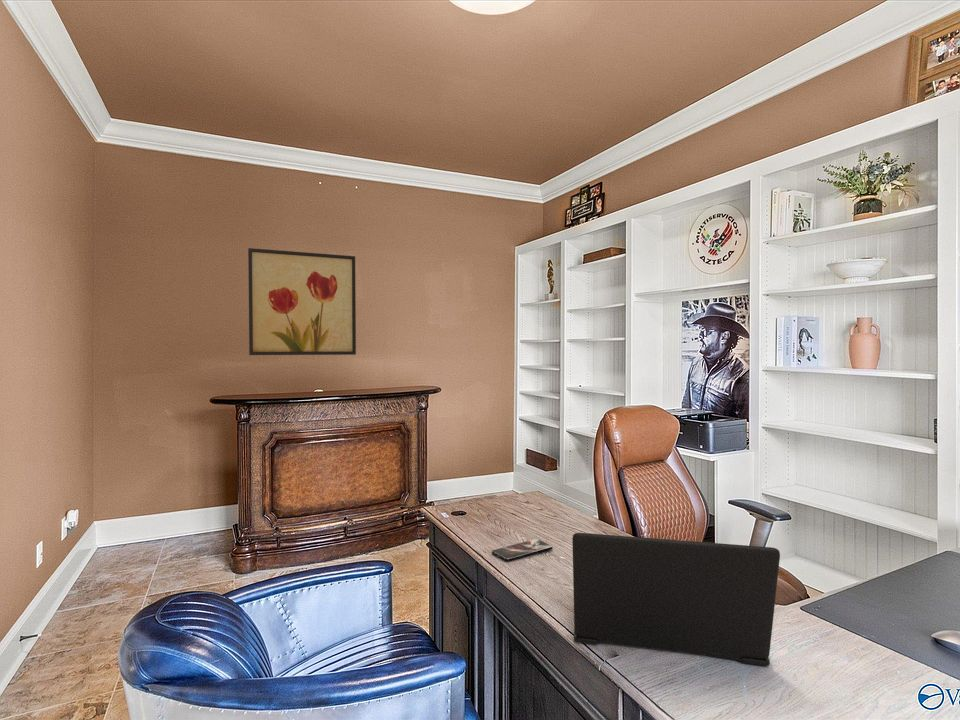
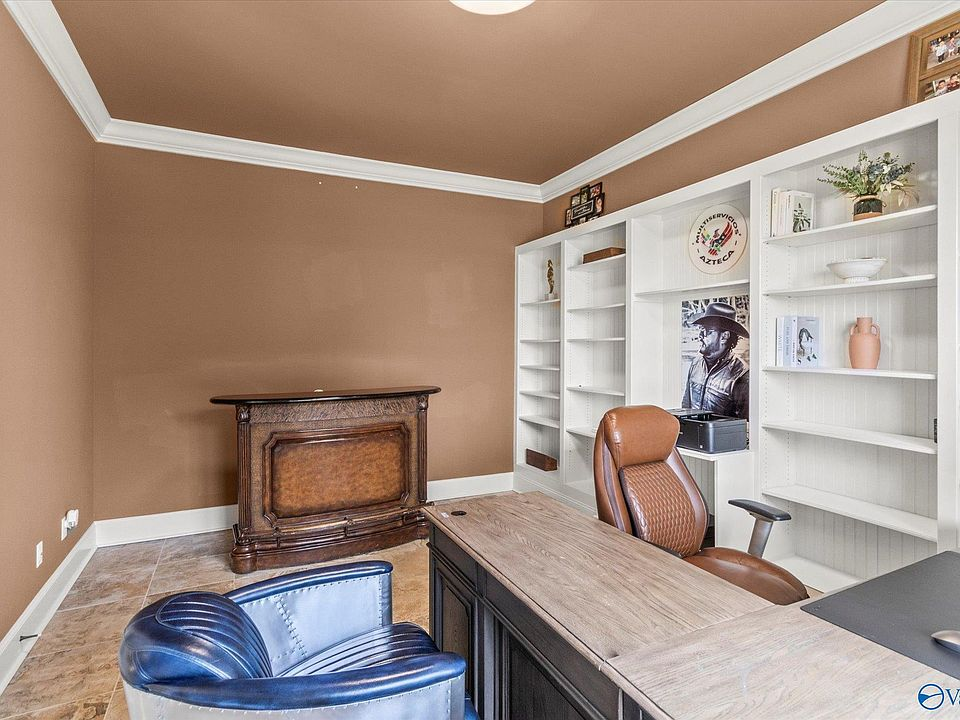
- laptop (663, 573)
- wall art (304, 303)
- smartphone (522, 549)
